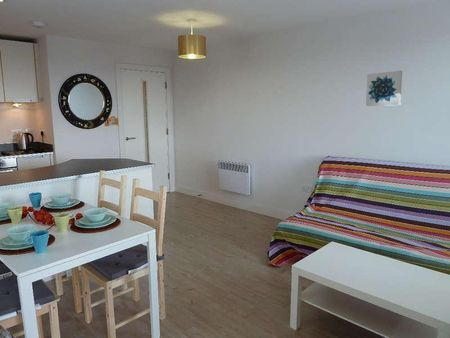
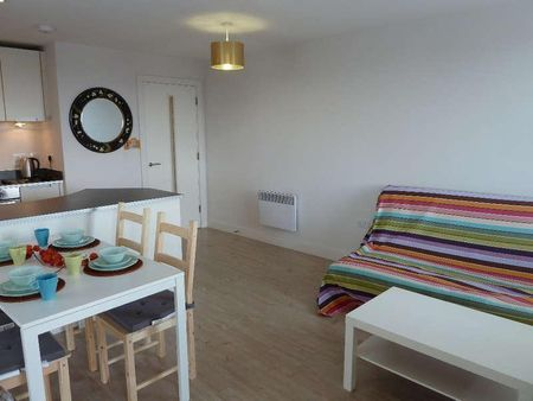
- wall art (383, 89)
